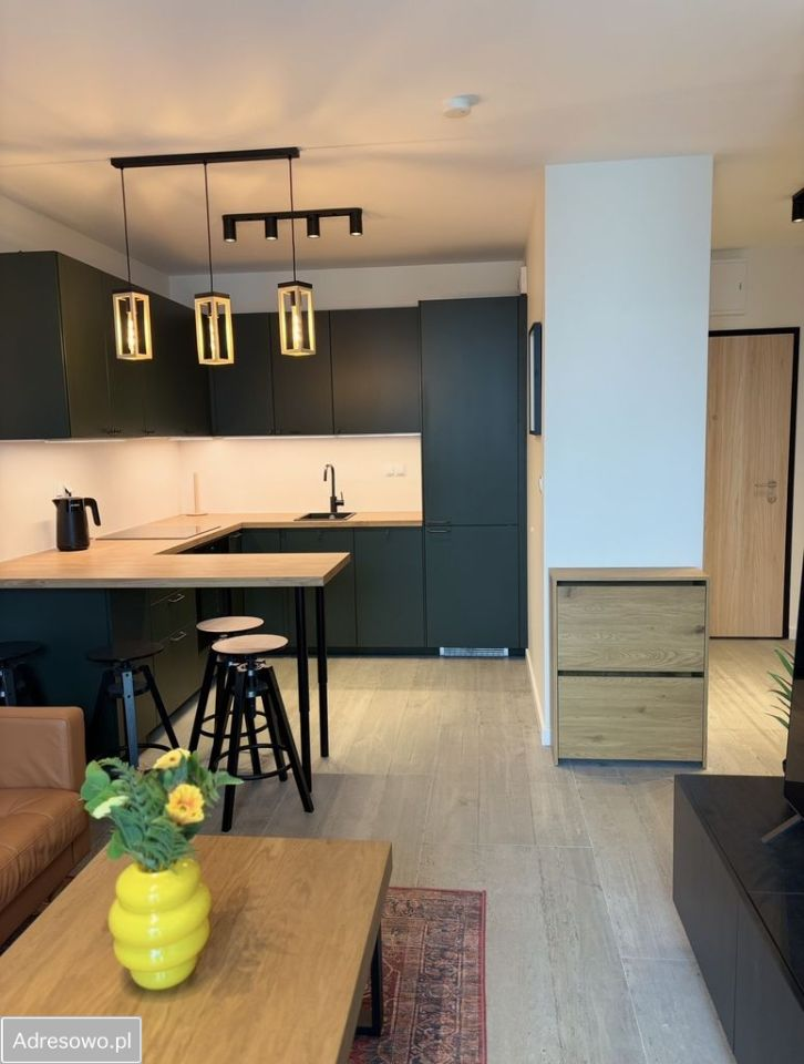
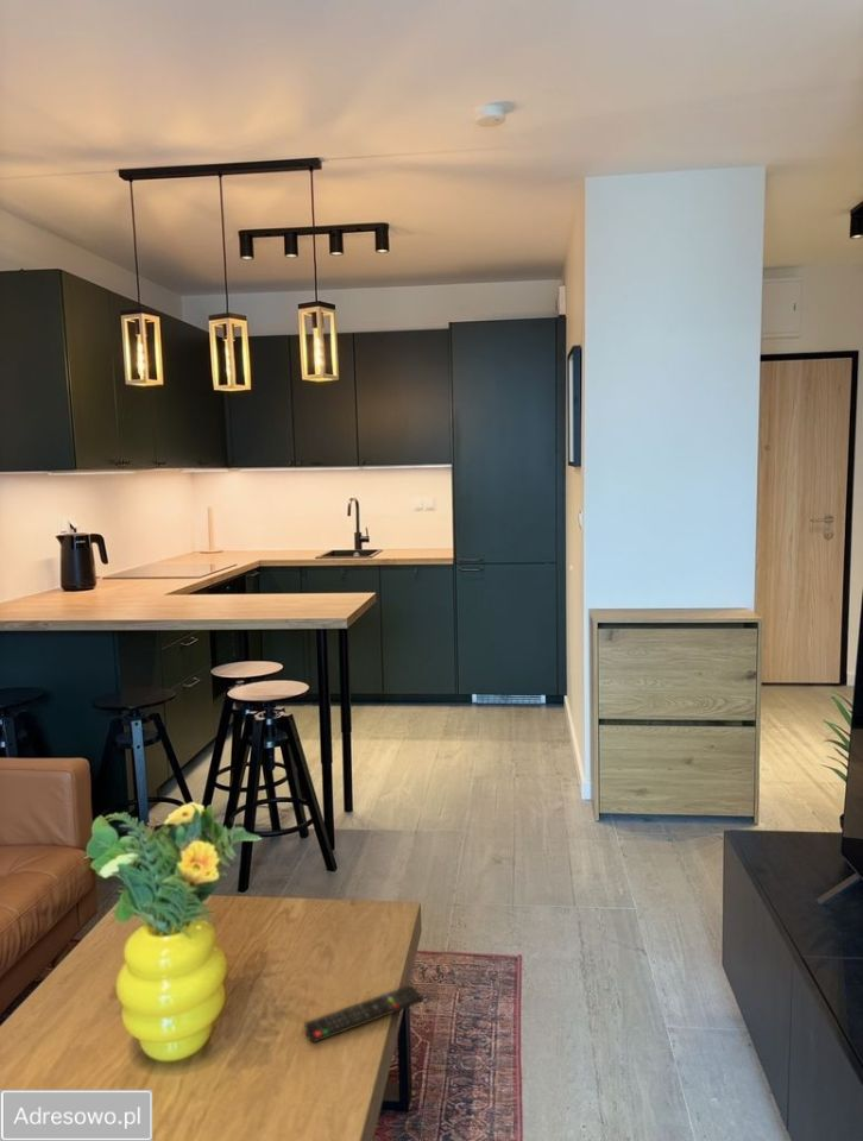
+ remote control (364, 1014)
